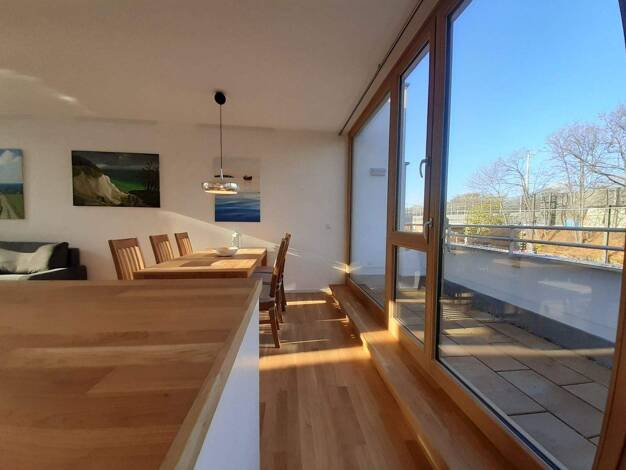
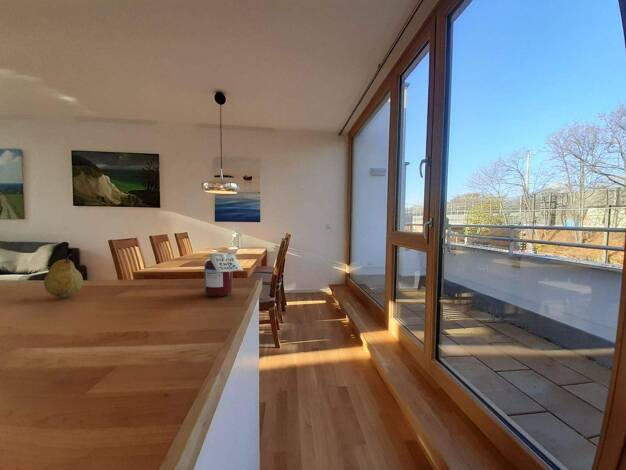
+ fruit (63, 275)
+ jar (221, 274)
